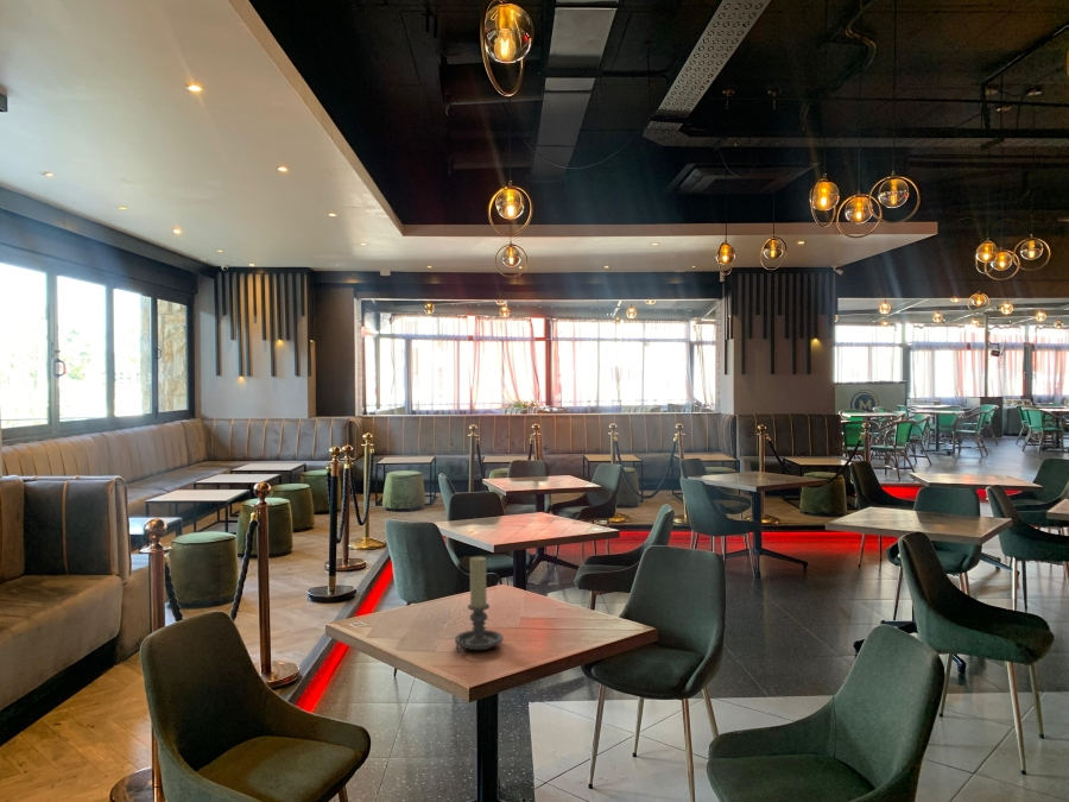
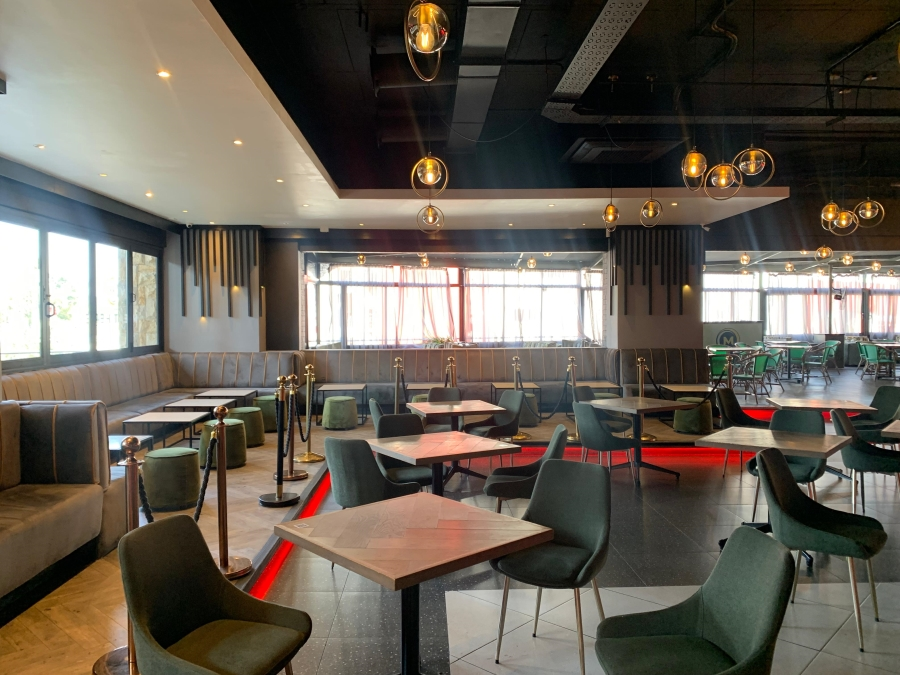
- candle holder (475, 601)
